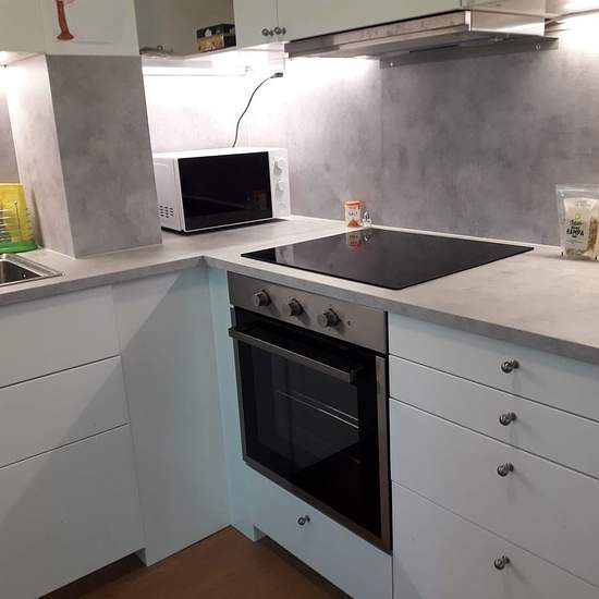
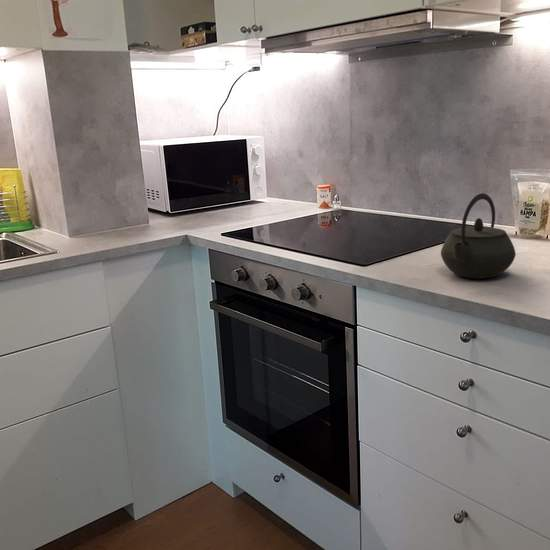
+ kettle (475, 235)
